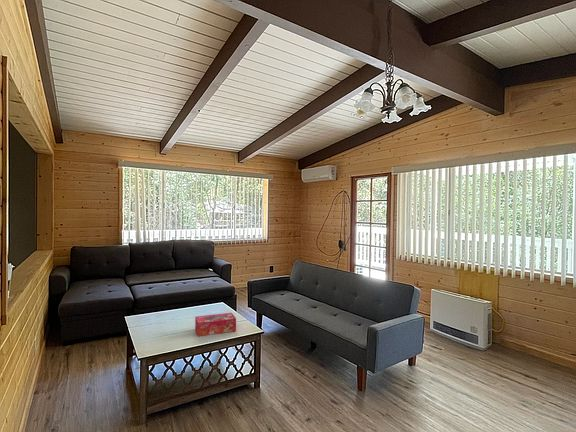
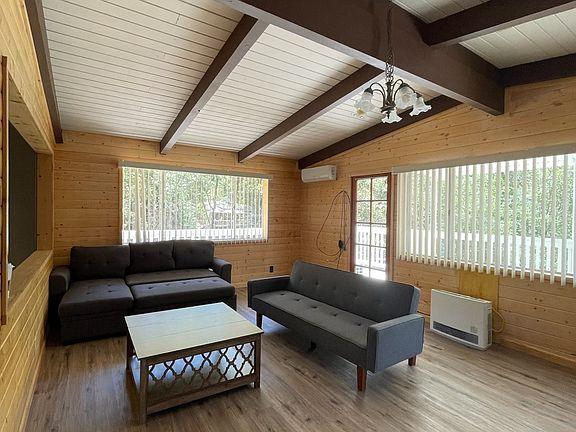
- tissue box (215, 323)
